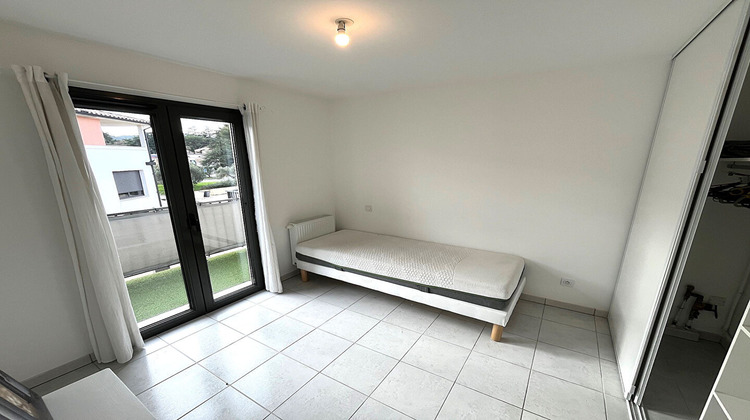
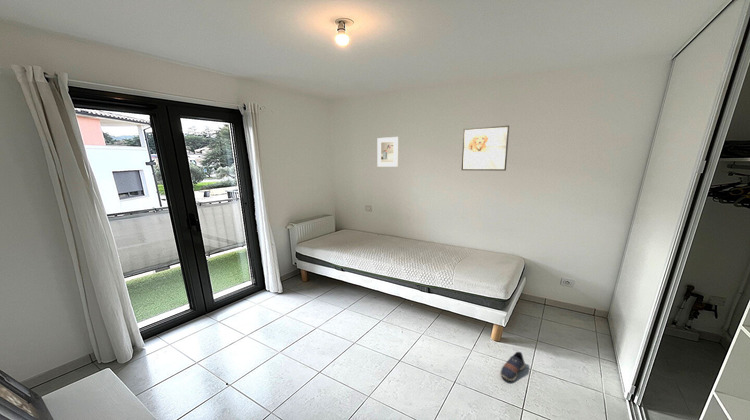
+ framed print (387, 152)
+ shoe (513, 364)
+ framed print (484, 149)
